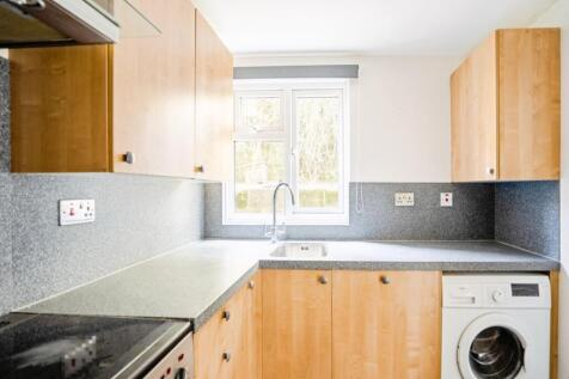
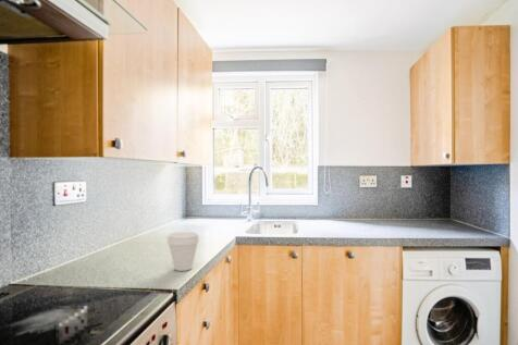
+ cup (183, 251)
